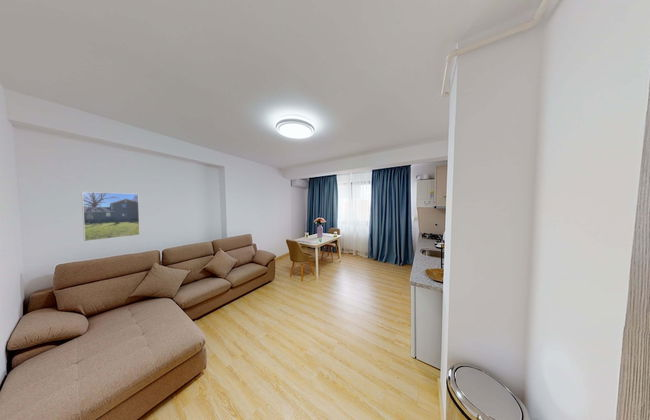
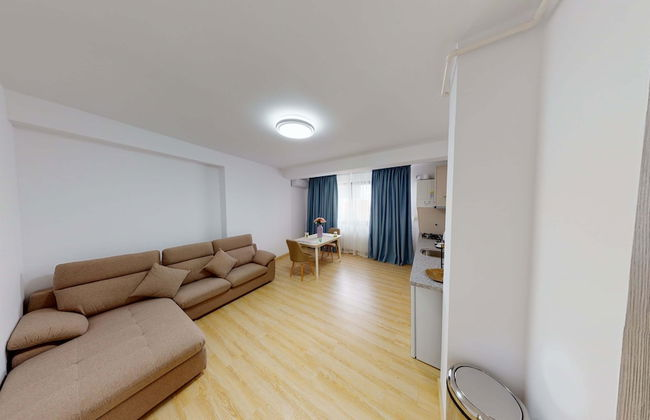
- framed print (113, 215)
